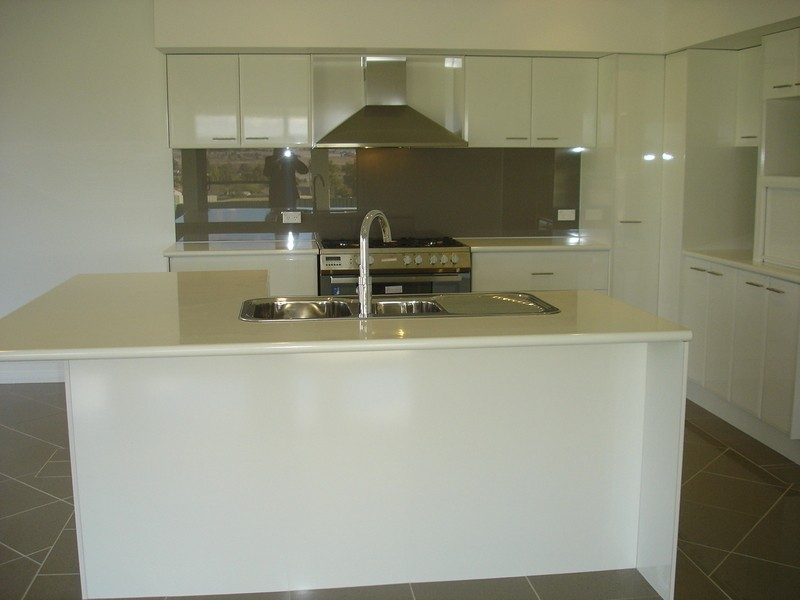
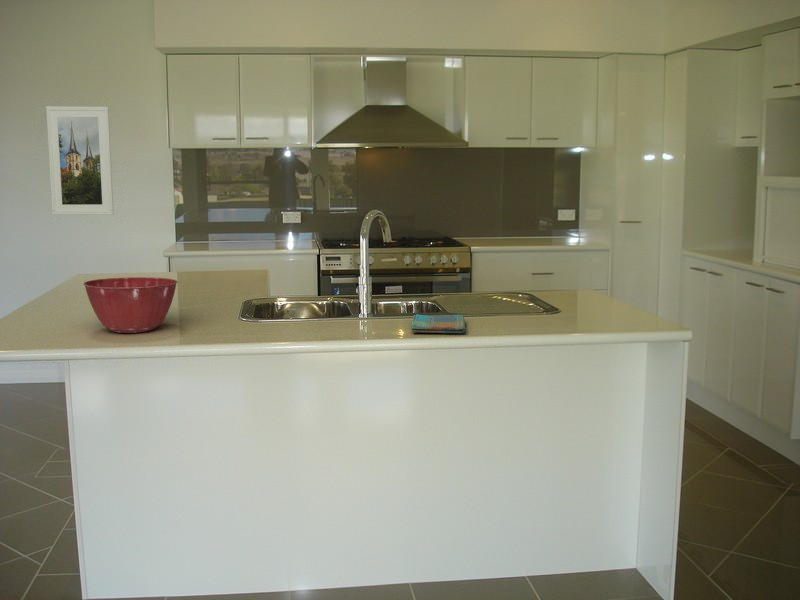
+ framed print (80, 161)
+ mixing bowl (132, 305)
+ dish towel (438, 323)
